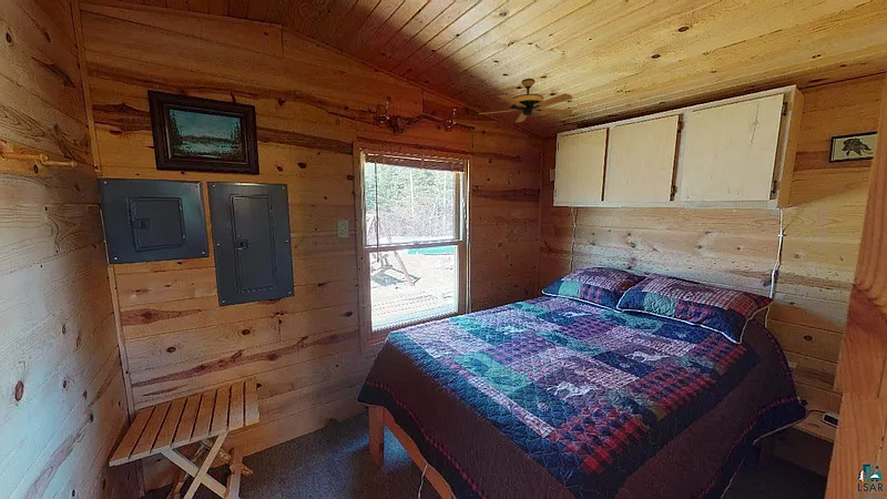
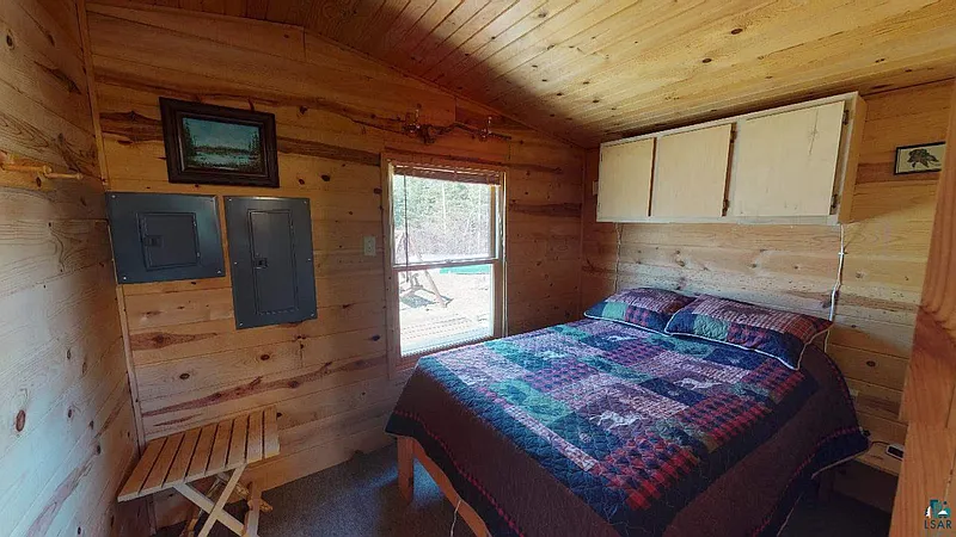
- ceiling fan (524, 108)
